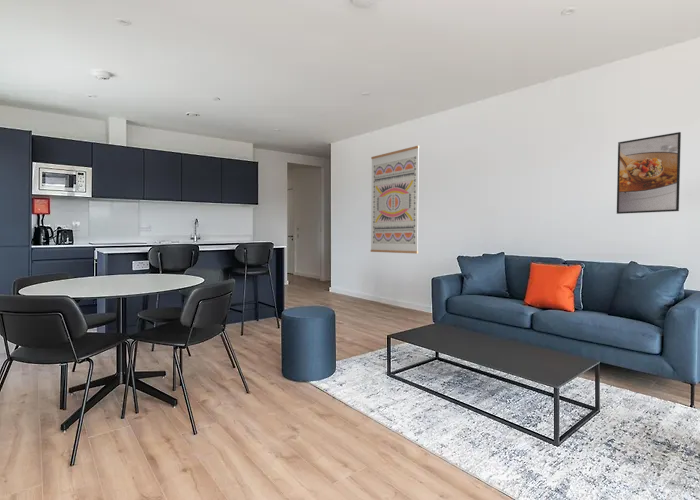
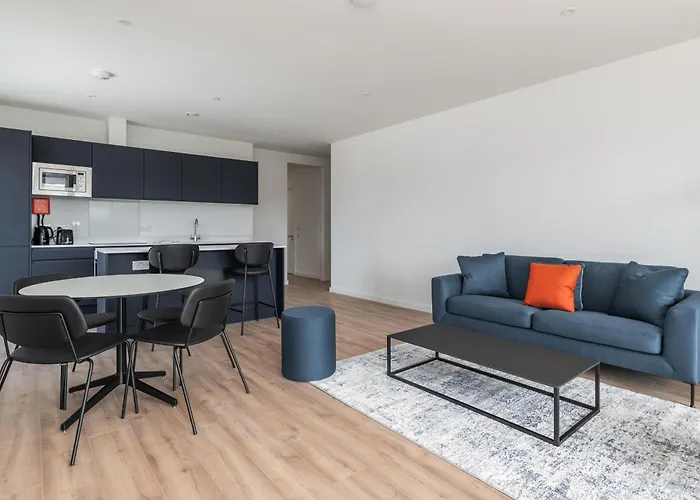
- wall art (393, 202)
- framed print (647, 175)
